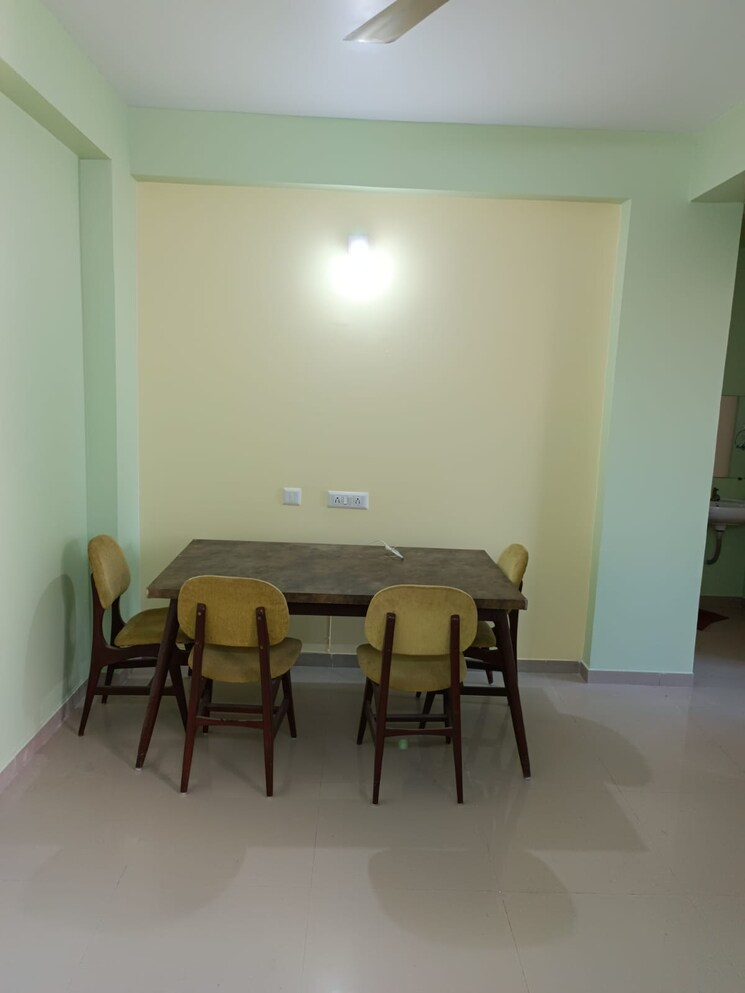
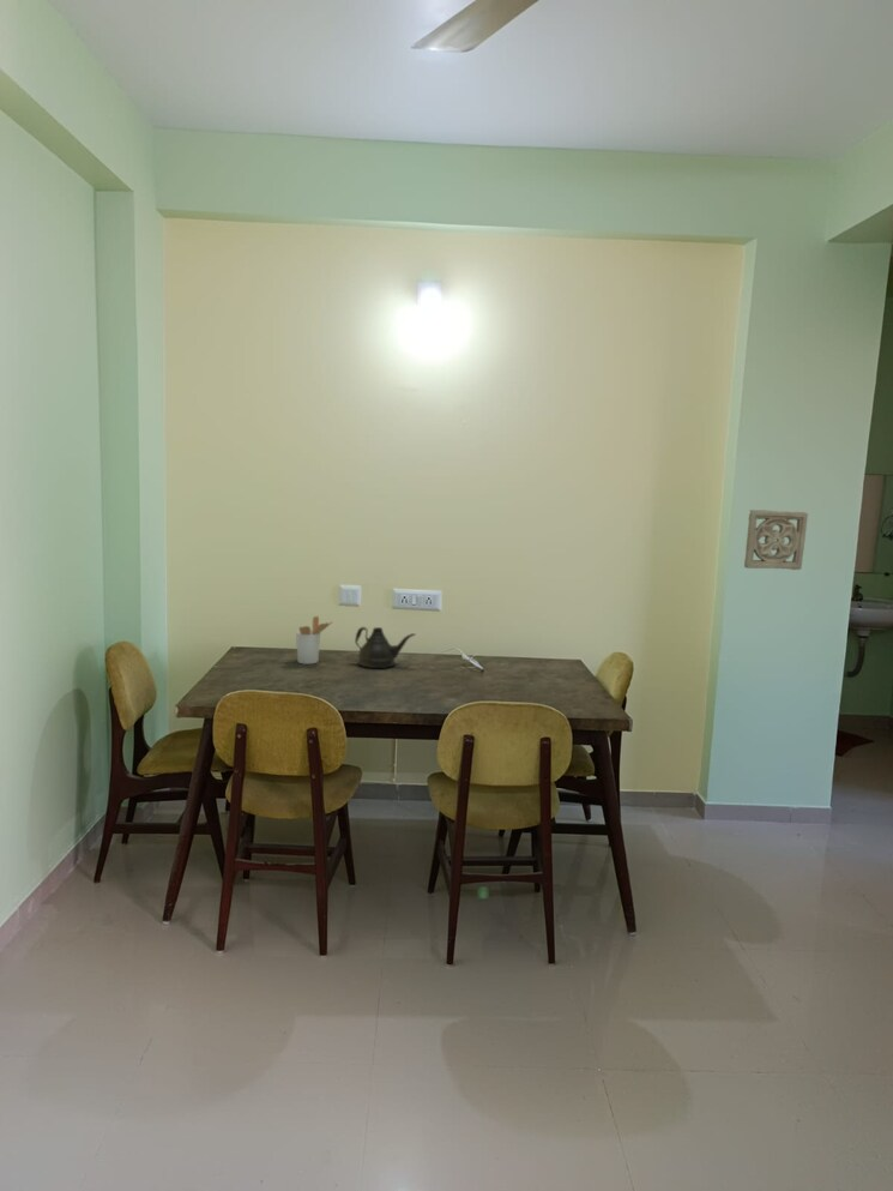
+ utensil holder (313, 640)
+ teapot (384, 646)
+ wall ornament (774, 540)
